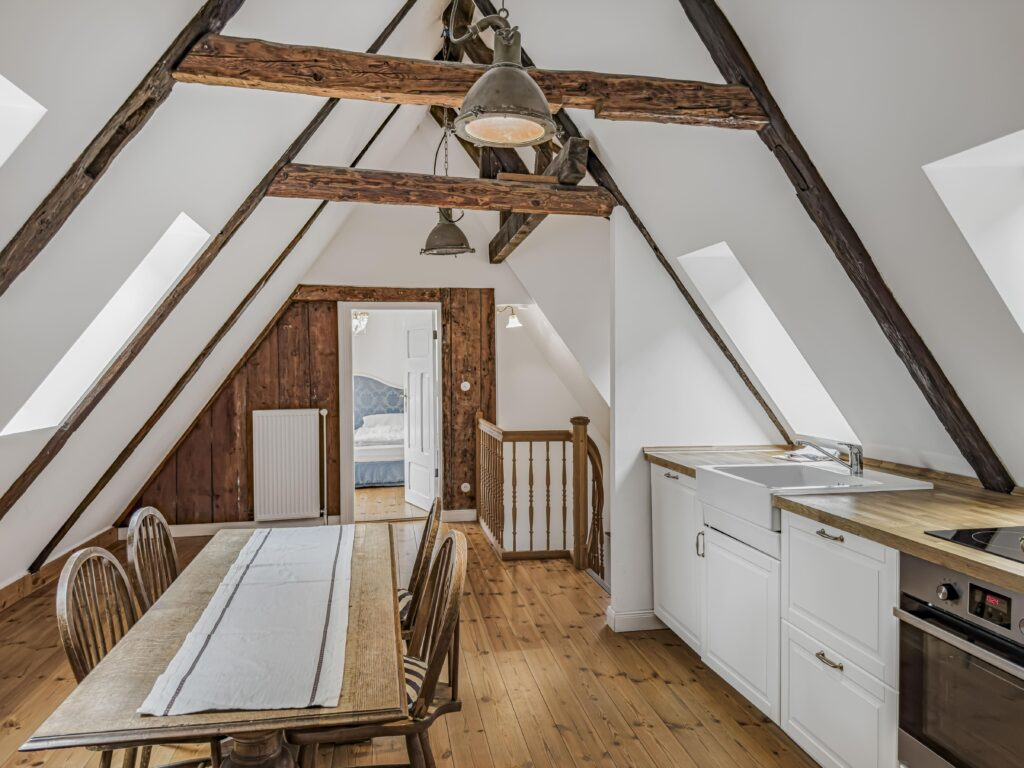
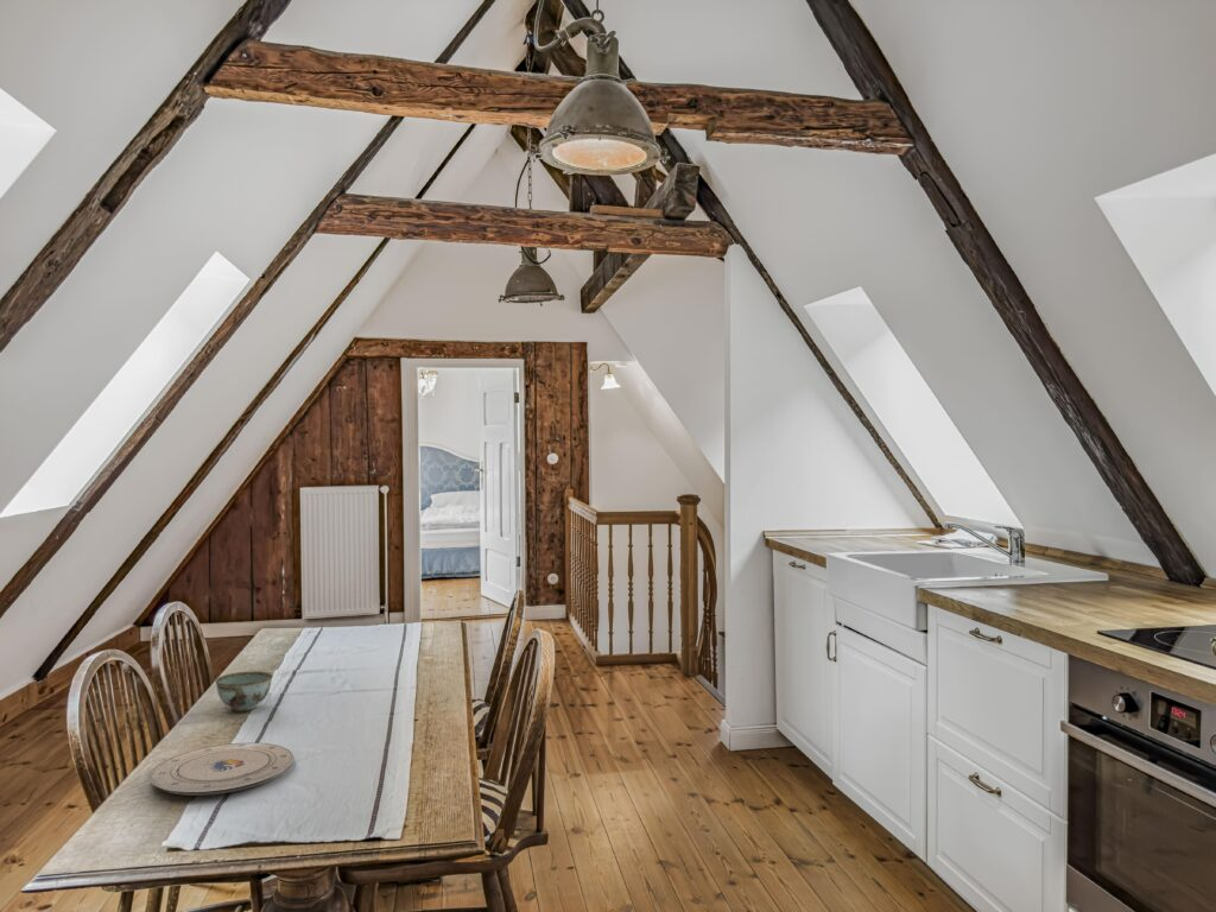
+ bowl (243, 692)
+ plate (223, 768)
